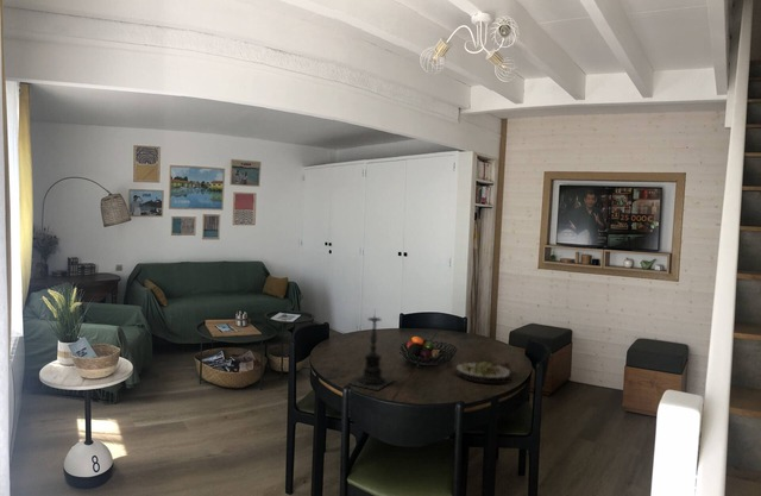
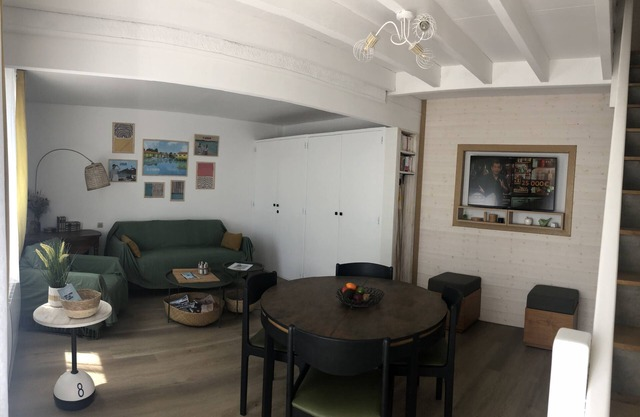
- candle holder (372, 345)
- salad plate (482, 369)
